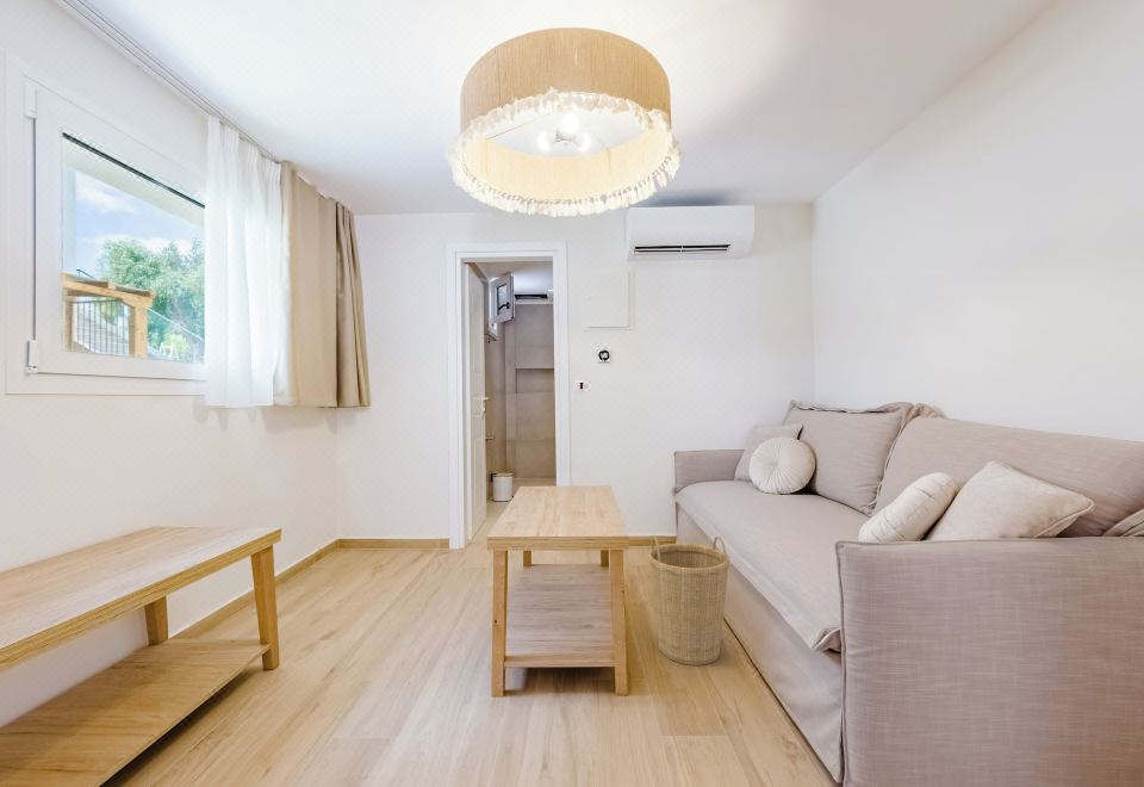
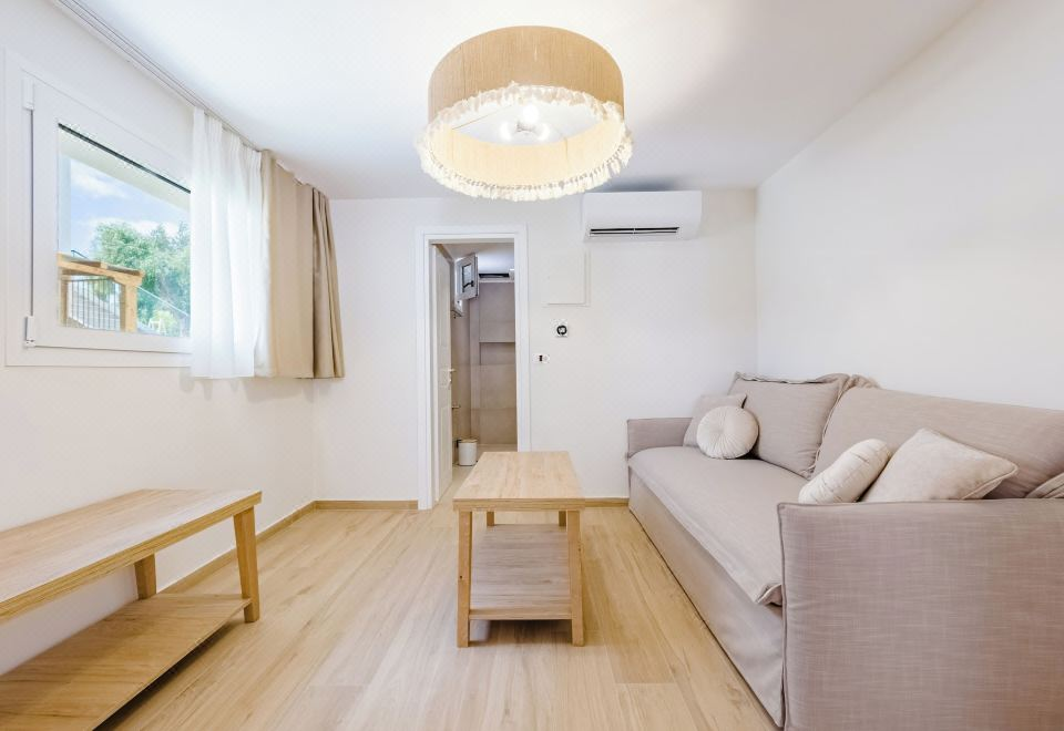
- basket (688, 593)
